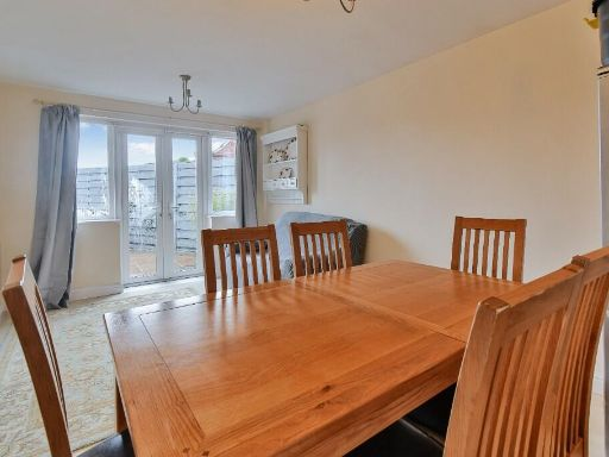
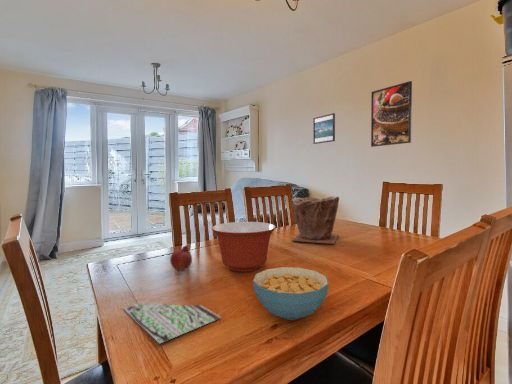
+ fruit (181, 257)
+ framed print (323, 129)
+ book (170, 312)
+ mixing bowl (244, 246)
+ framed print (390, 116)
+ plant pot (315, 217)
+ cereal bowl (290, 296)
